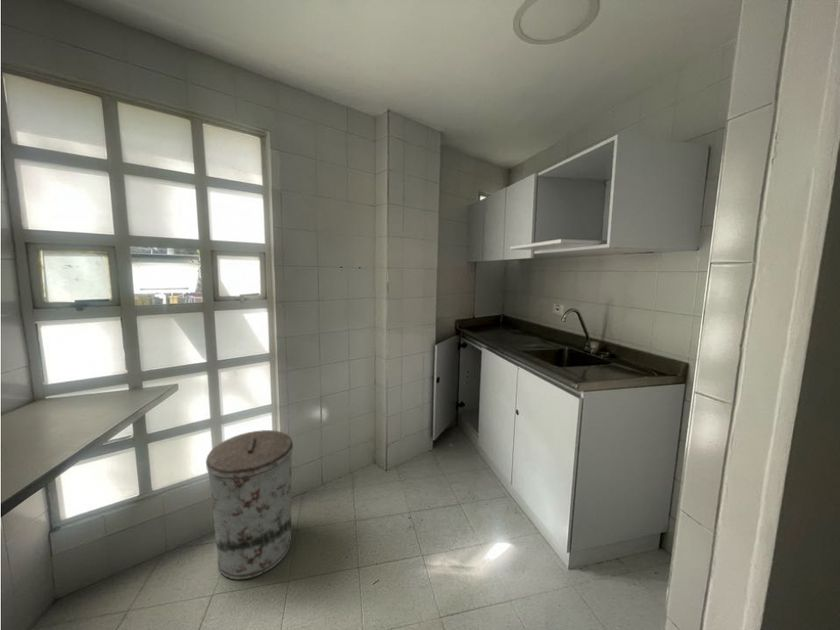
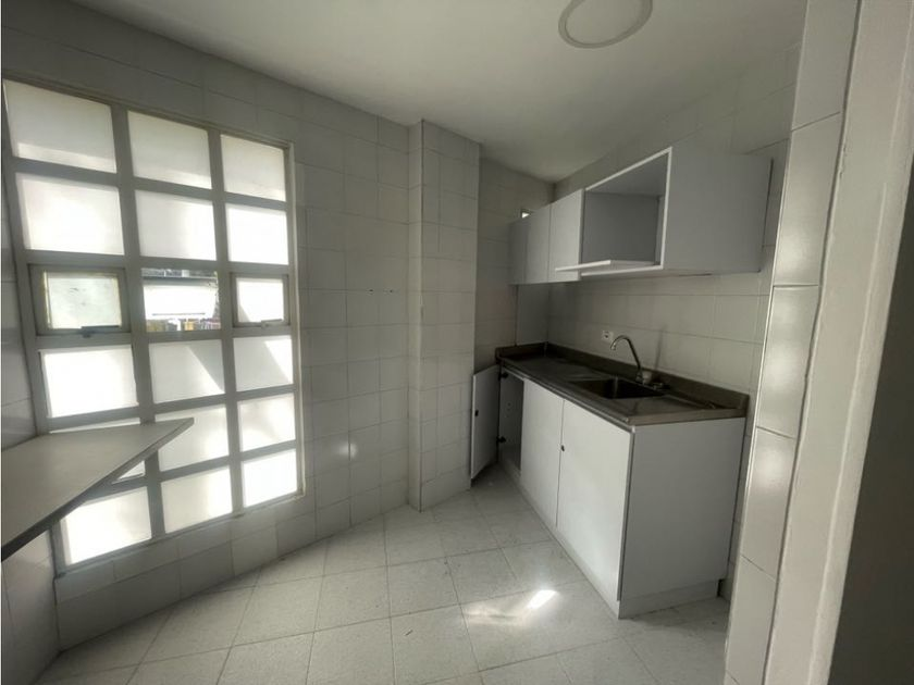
- trash can (253, 497)
